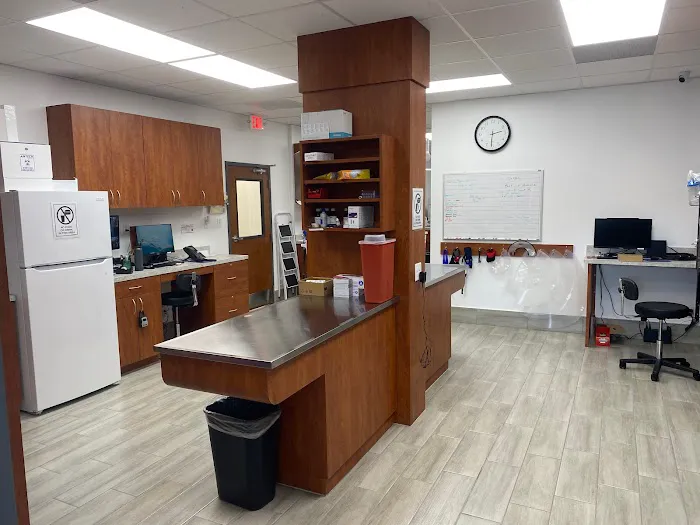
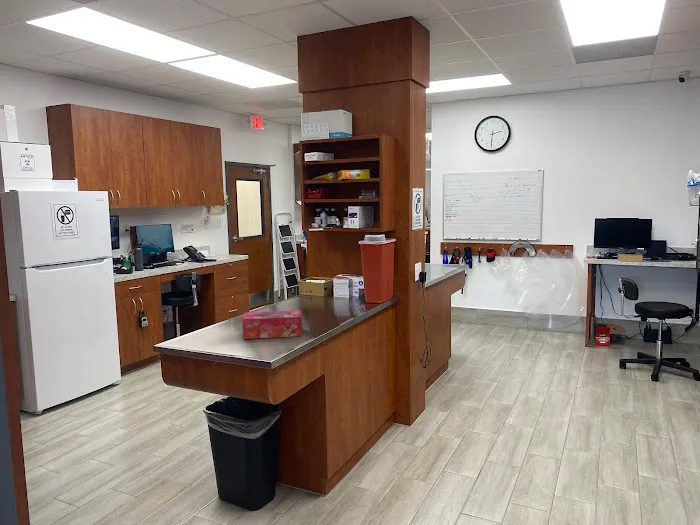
+ tissue box (273, 324)
